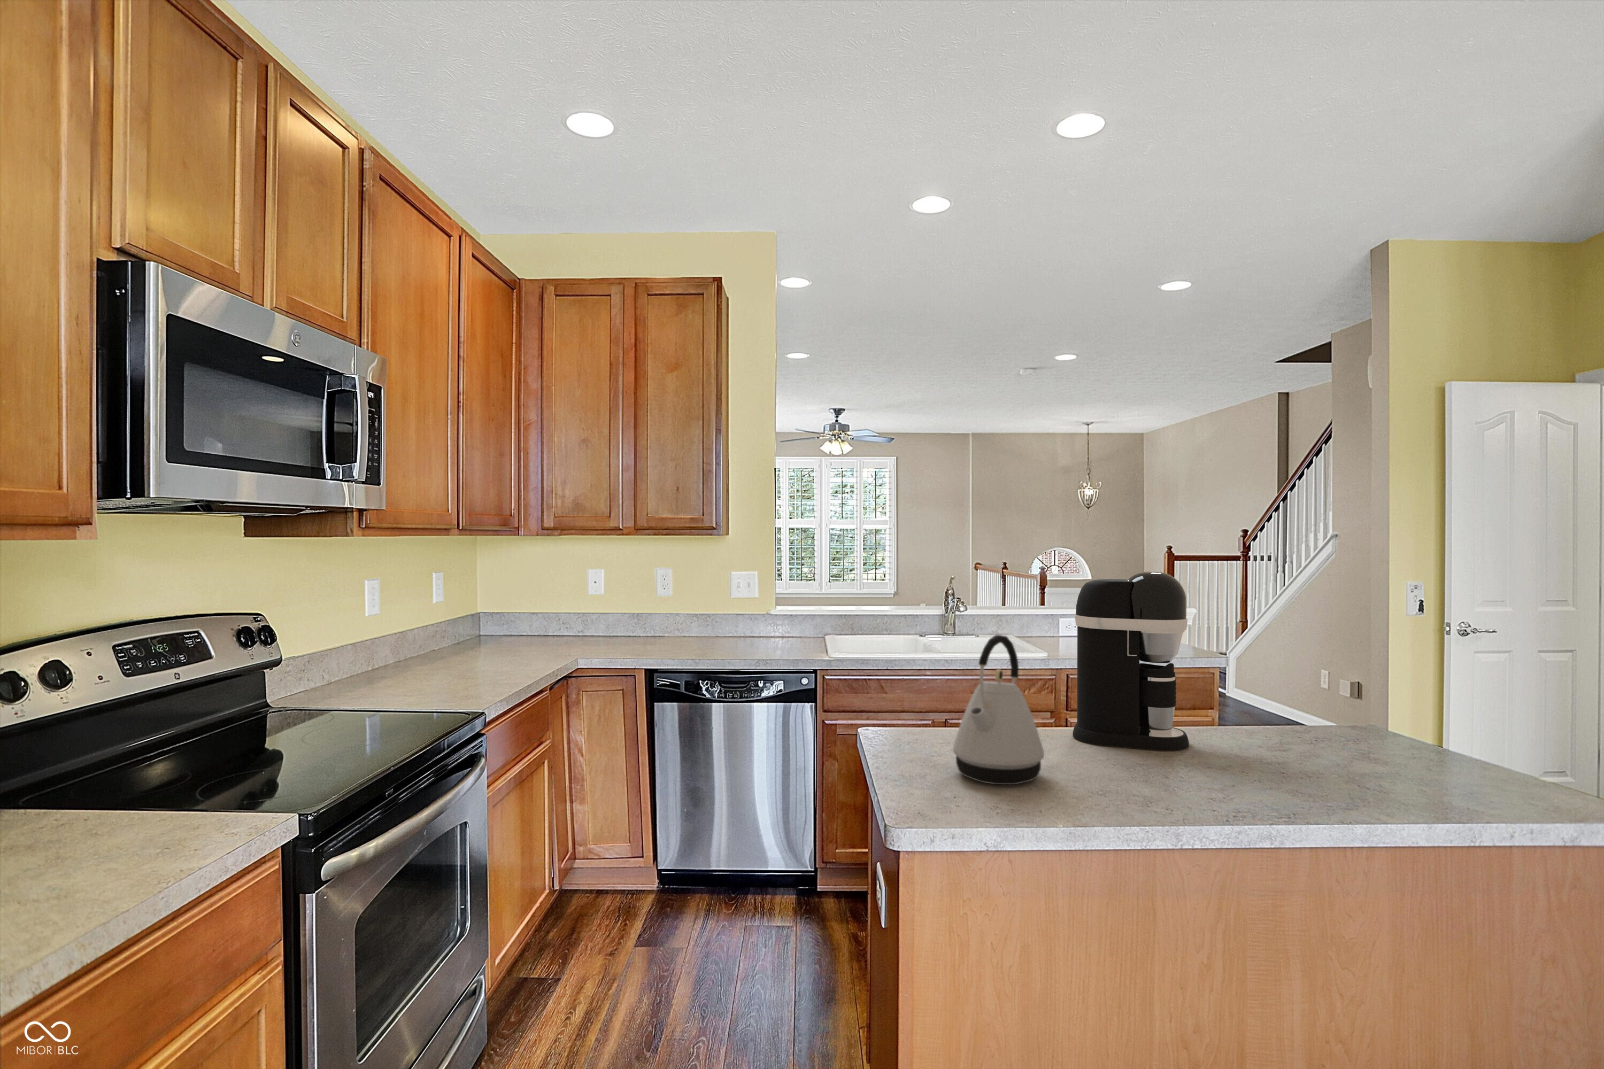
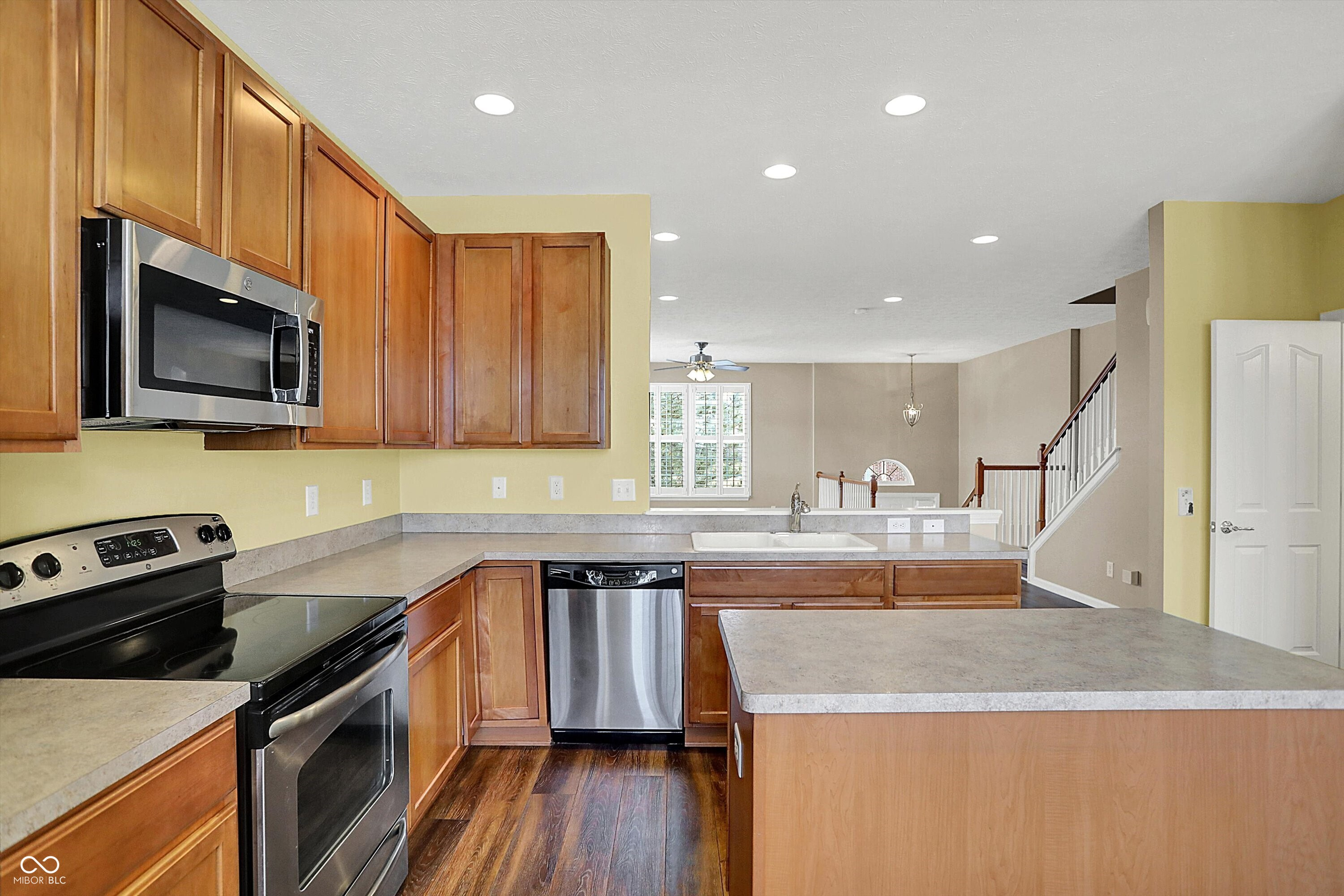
- kettle (997, 705)
- coffee maker (1130, 655)
